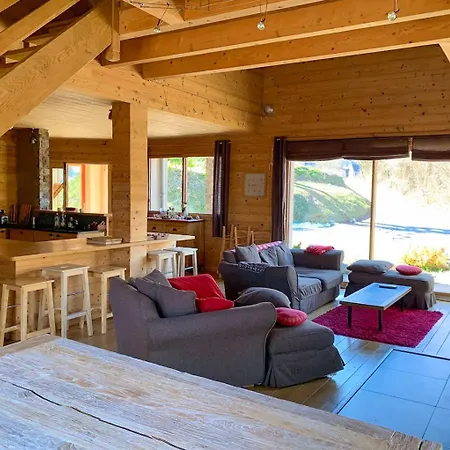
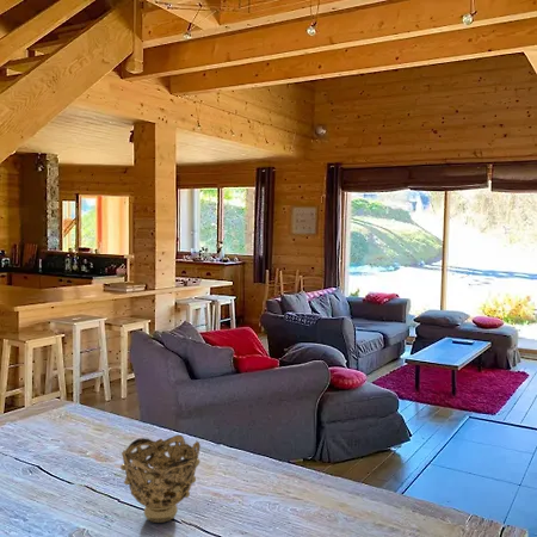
+ decorative bowl (160, 481)
